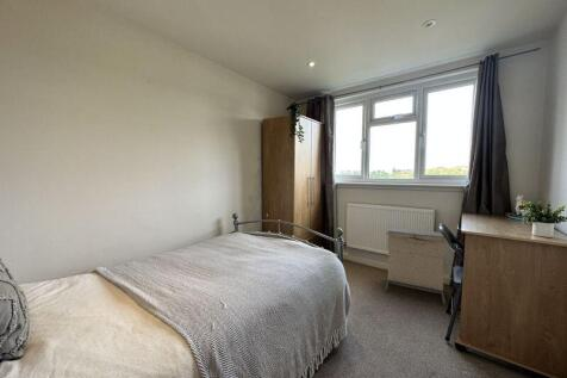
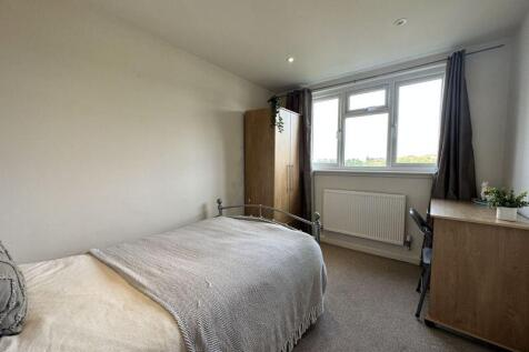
- laundry hamper (415, 261)
